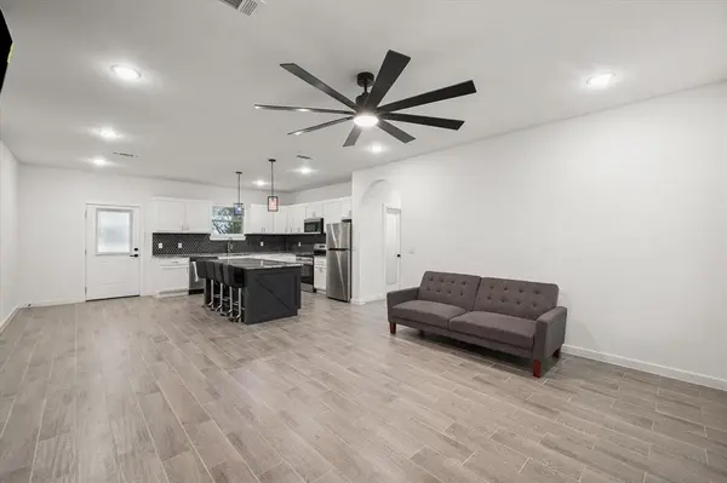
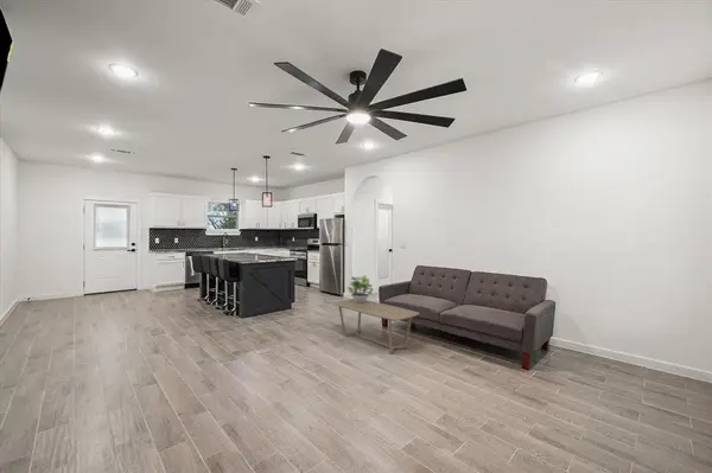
+ potted plant (360, 287)
+ coffee table (373, 315)
